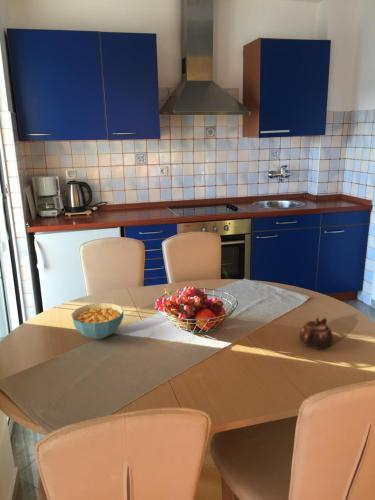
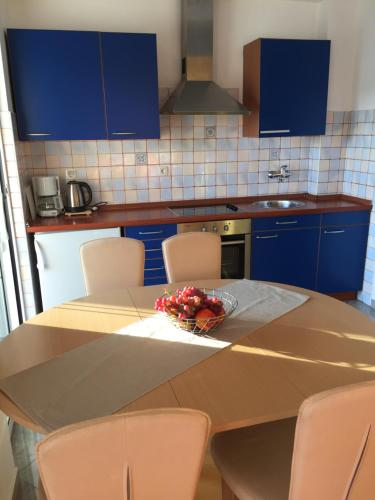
- teapot (315, 331)
- cereal bowl (98, 324)
